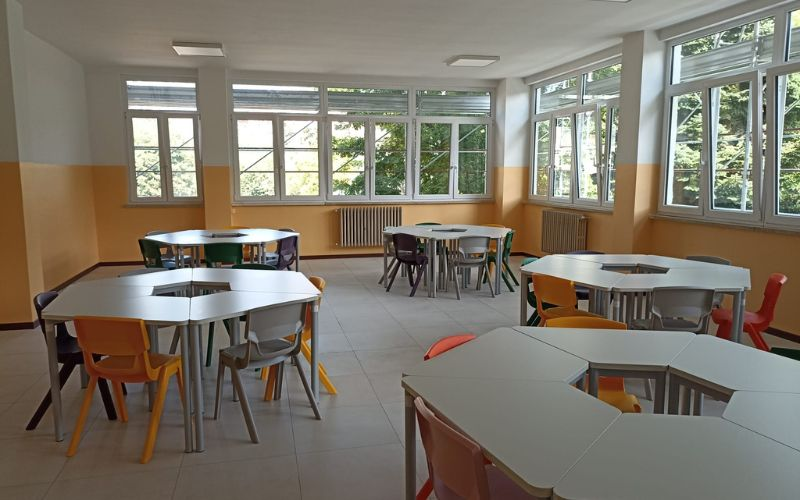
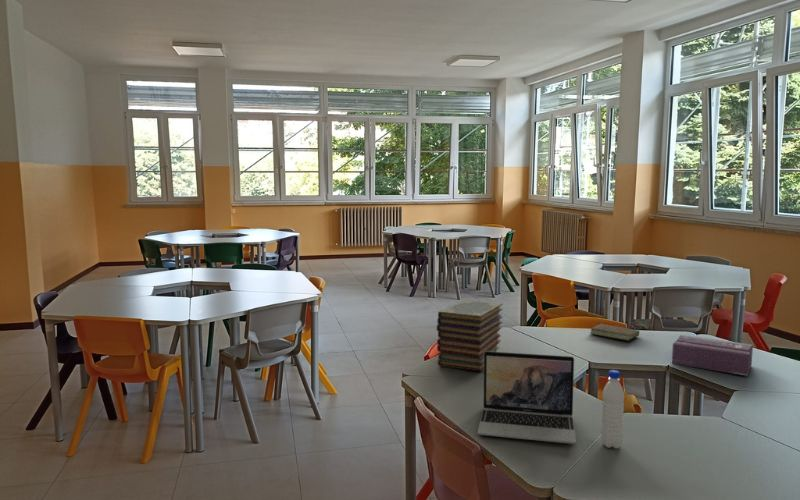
+ water bottle (612, 408)
+ book (615, 330)
+ tissue box (712, 353)
+ laptop (527, 395)
+ book stack (470, 333)
